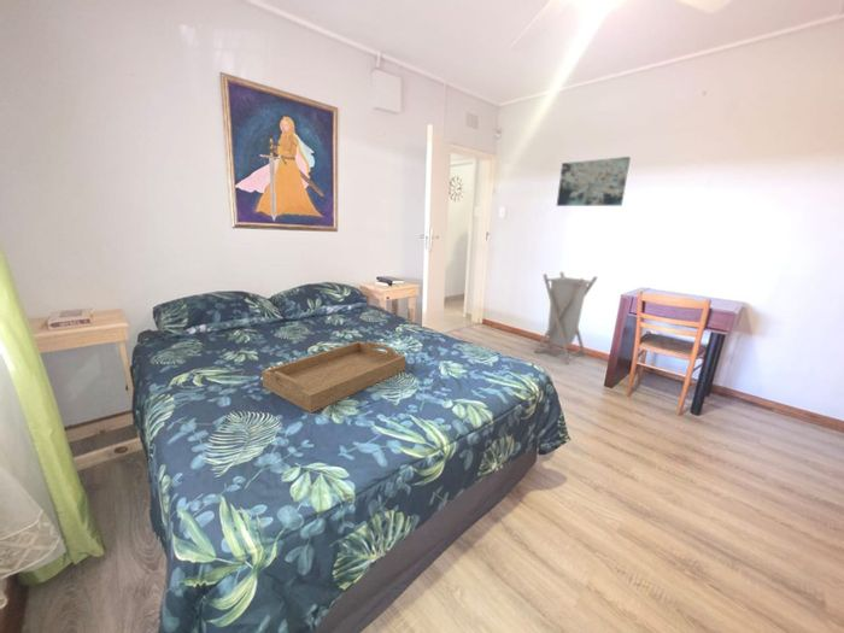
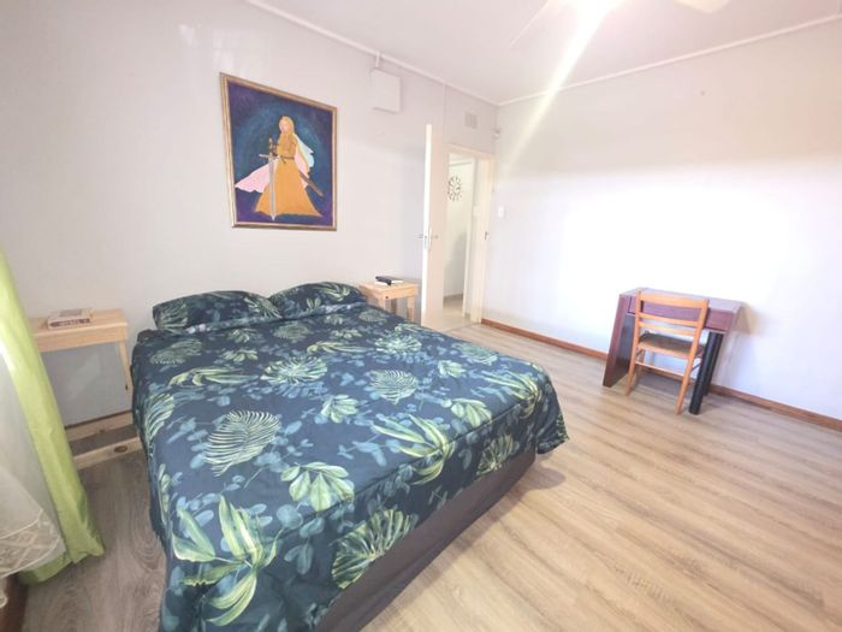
- serving tray (339, 368)
- laundry hamper (564, 315)
- wall art (590, 183)
